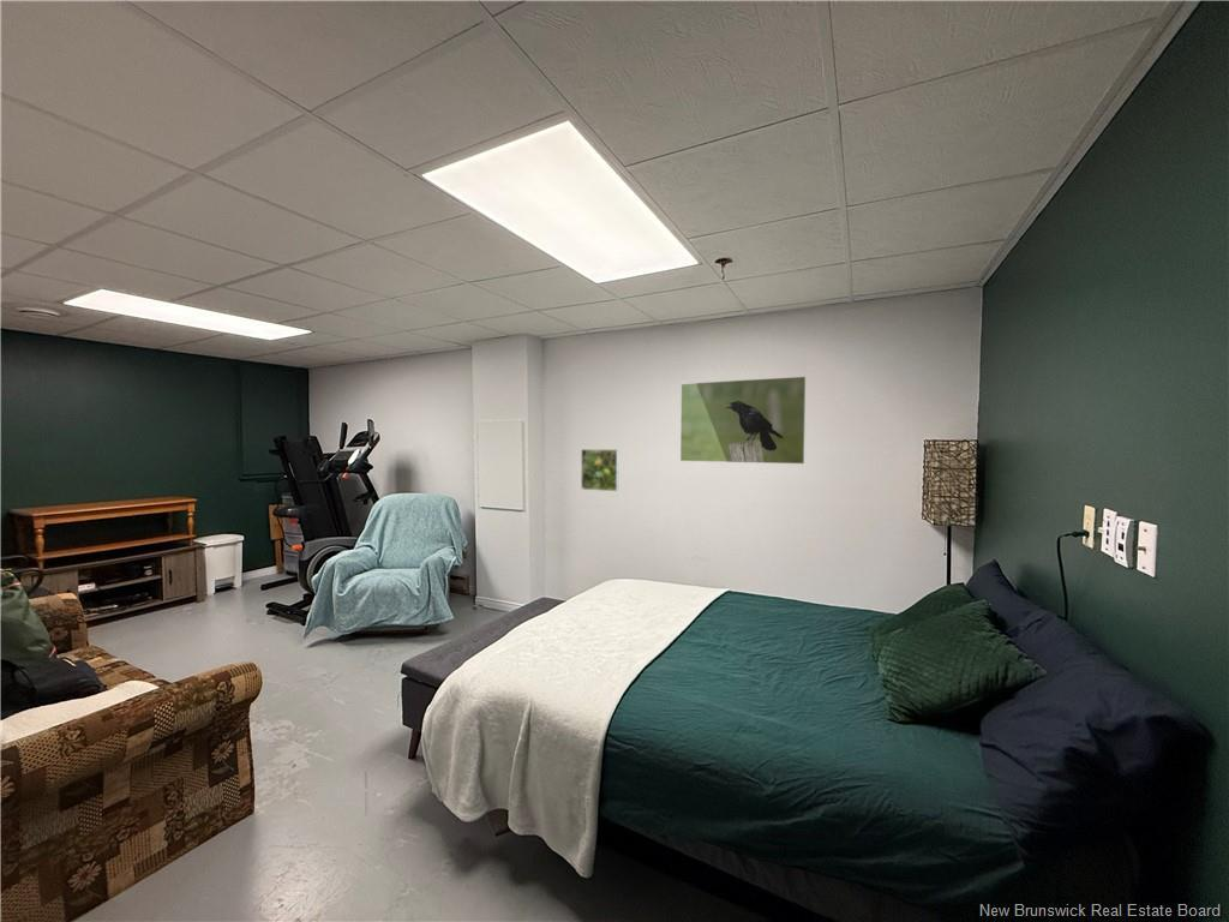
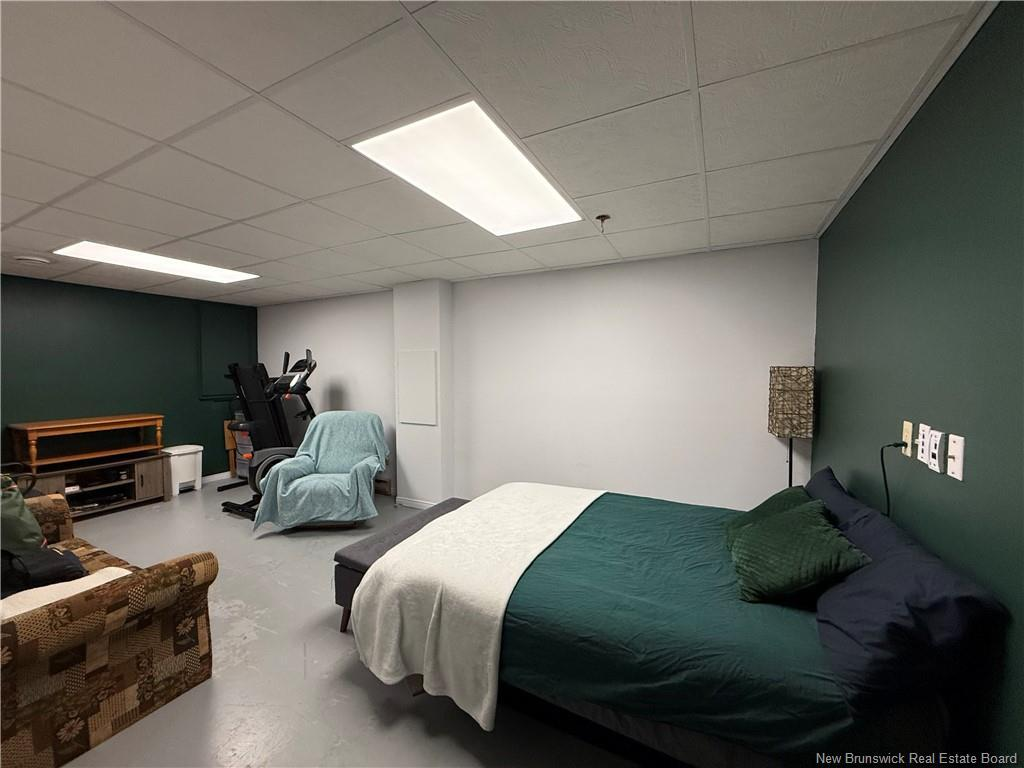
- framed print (738, 421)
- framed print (599, 469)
